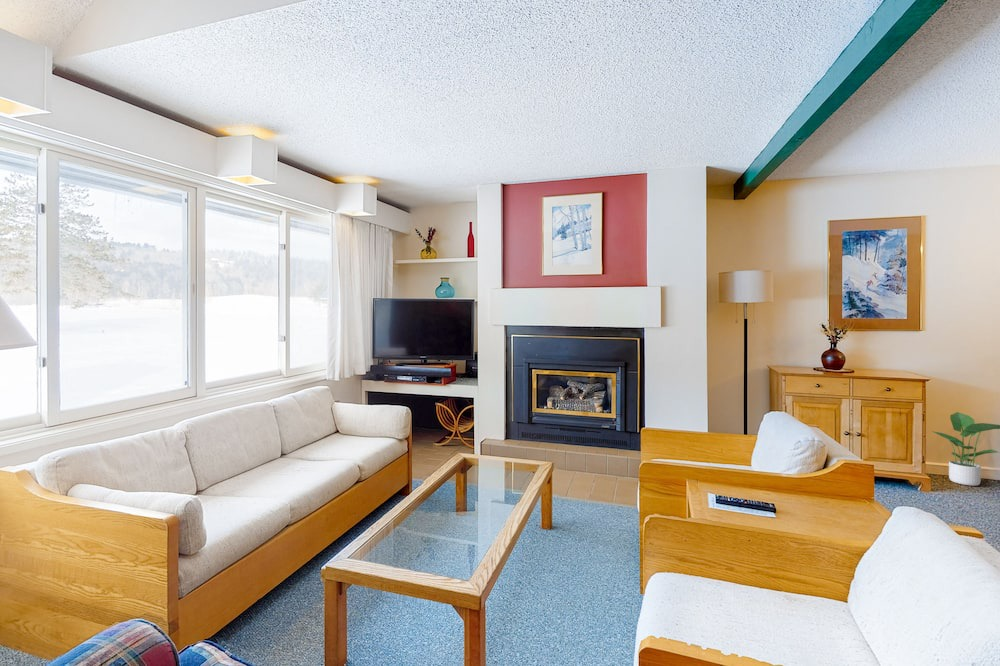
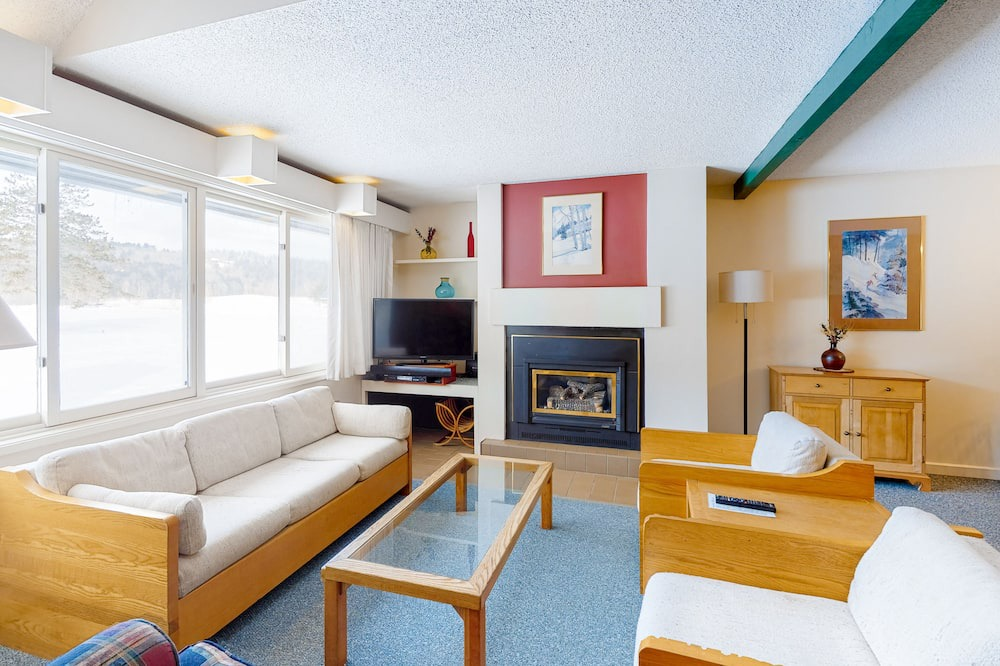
- potted plant (963, 449)
